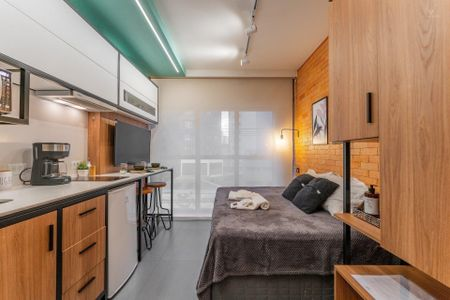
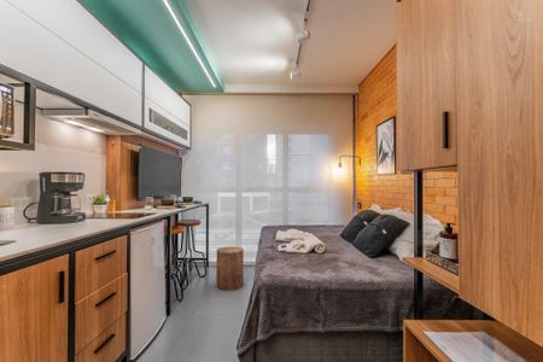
+ stool (229, 267)
